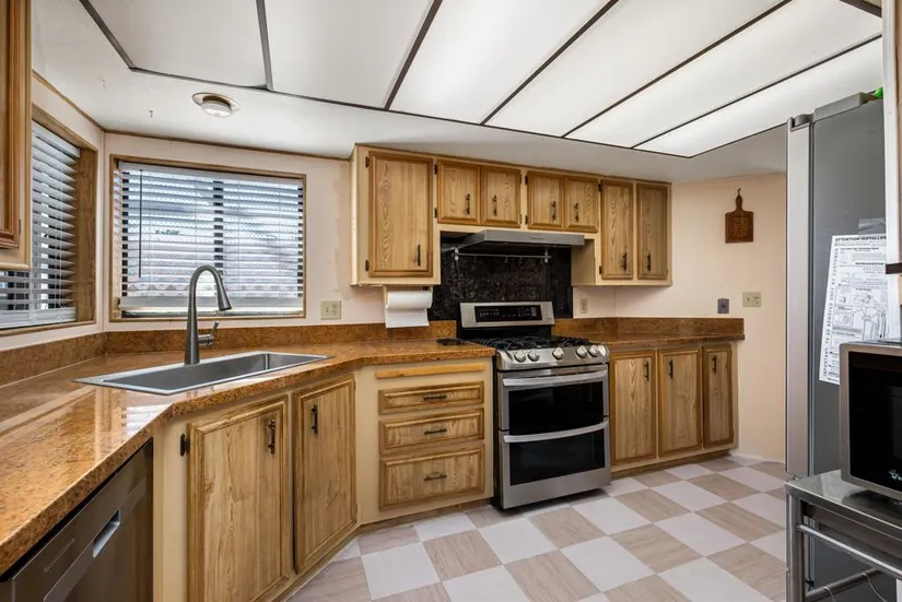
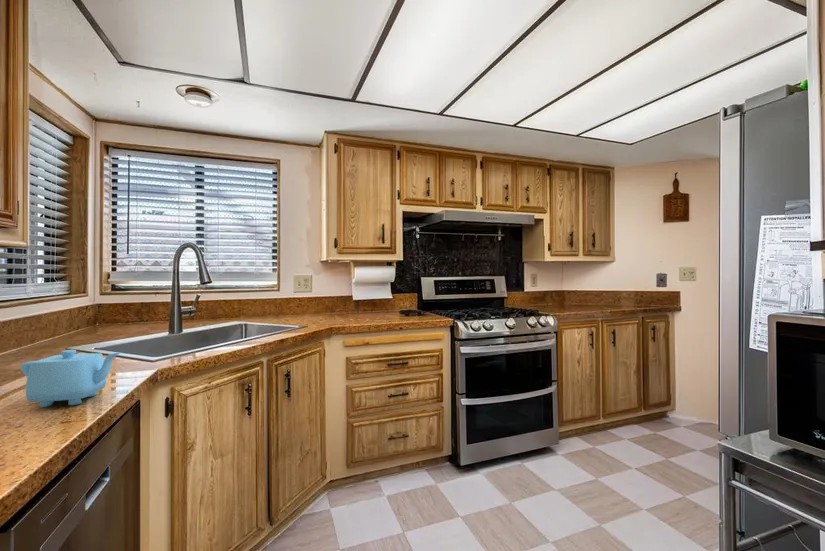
+ teapot (72, 375)
